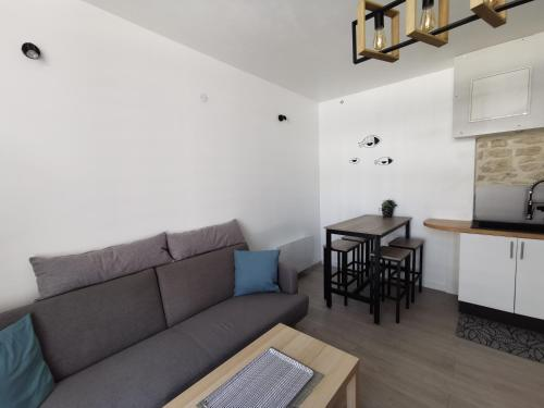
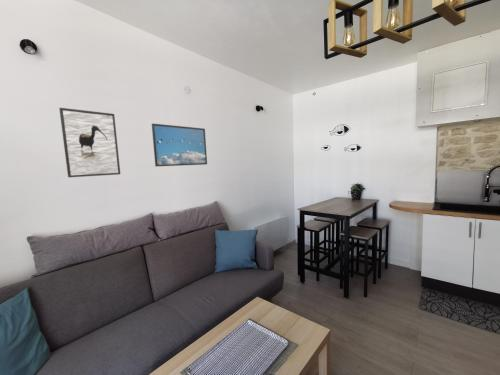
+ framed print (182, 146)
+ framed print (92, 143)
